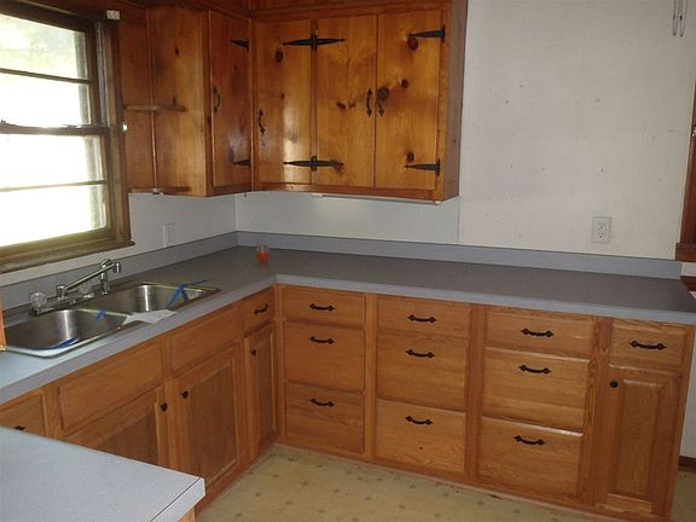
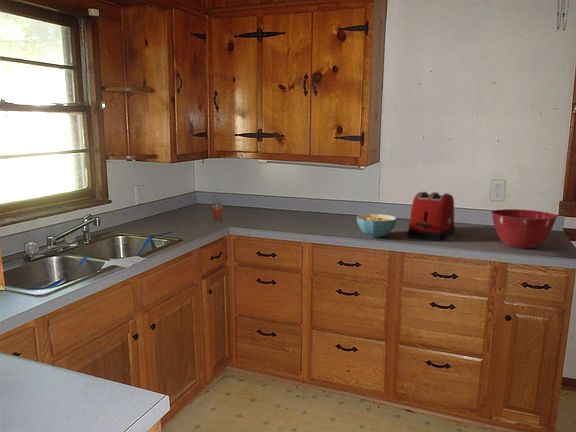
+ toaster (432, 213)
+ mixing bowl (522, 229)
+ cereal bowl (375, 226)
